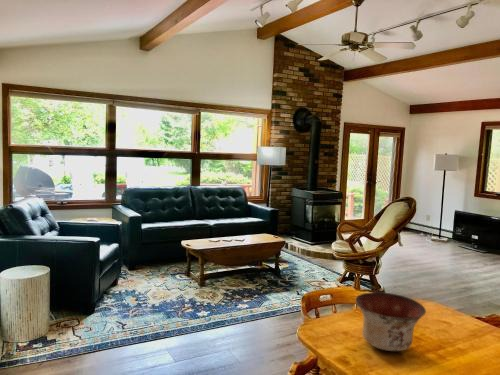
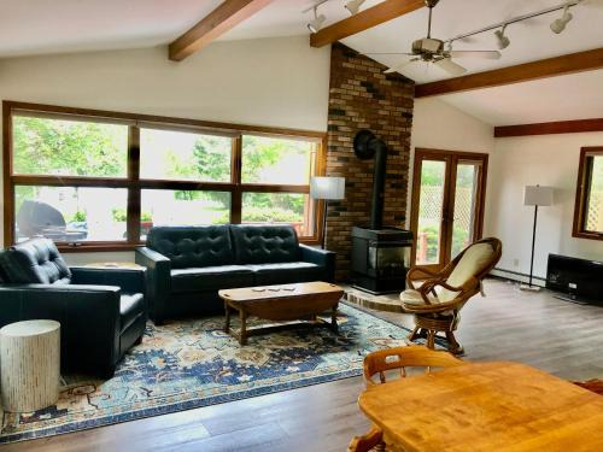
- bowl (388, 324)
